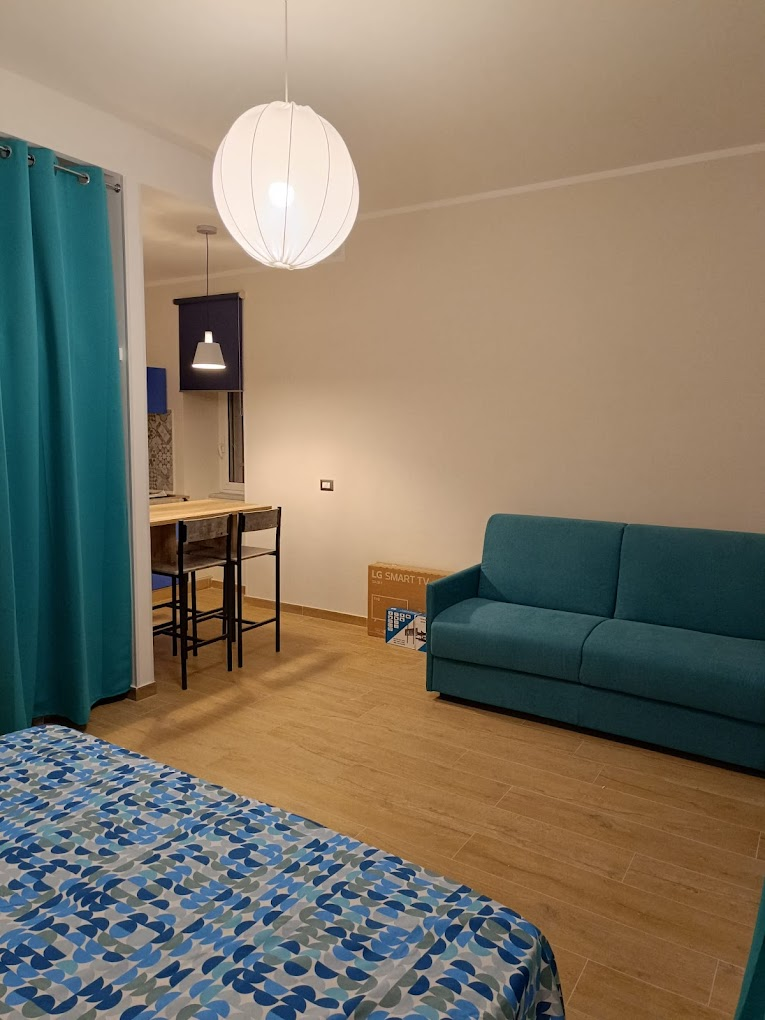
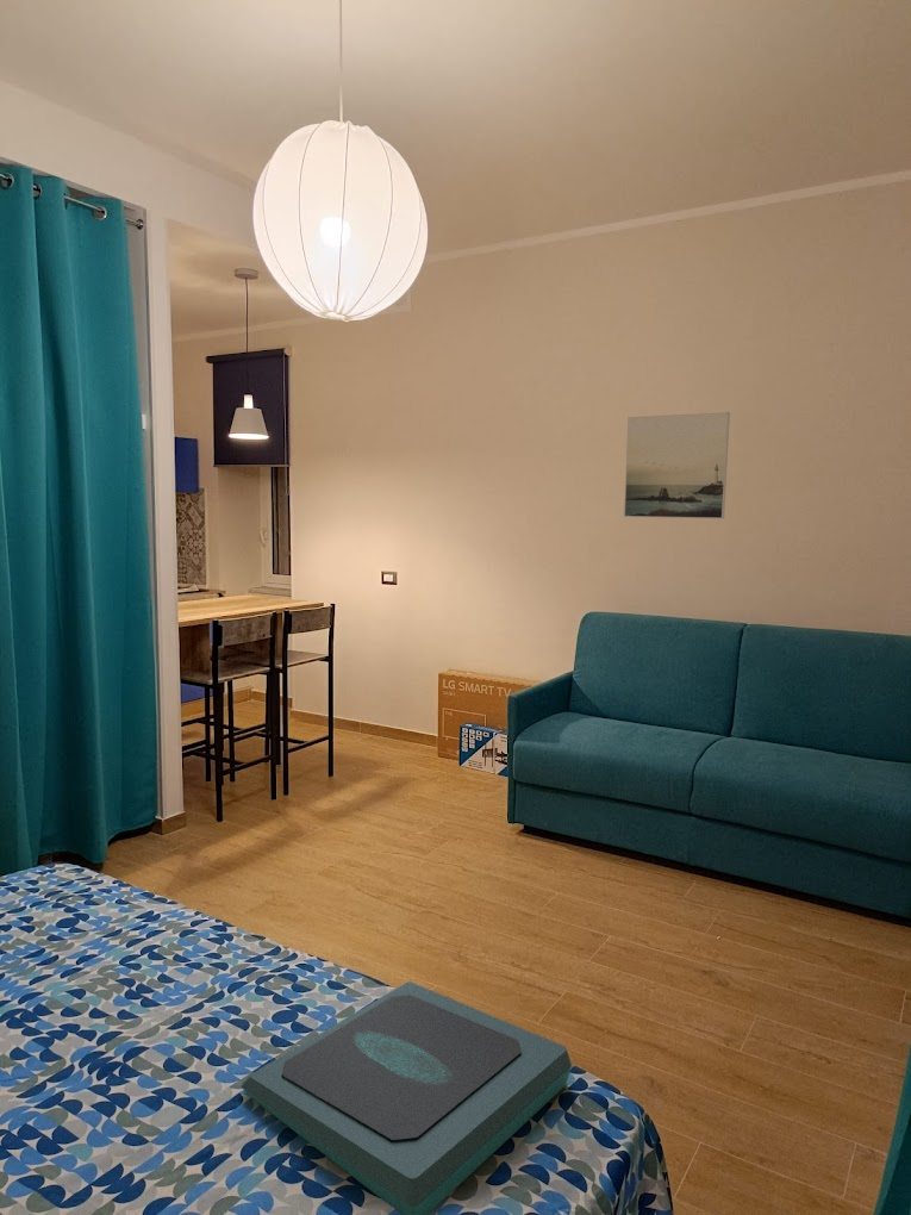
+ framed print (674, 466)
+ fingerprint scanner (408, 1070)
